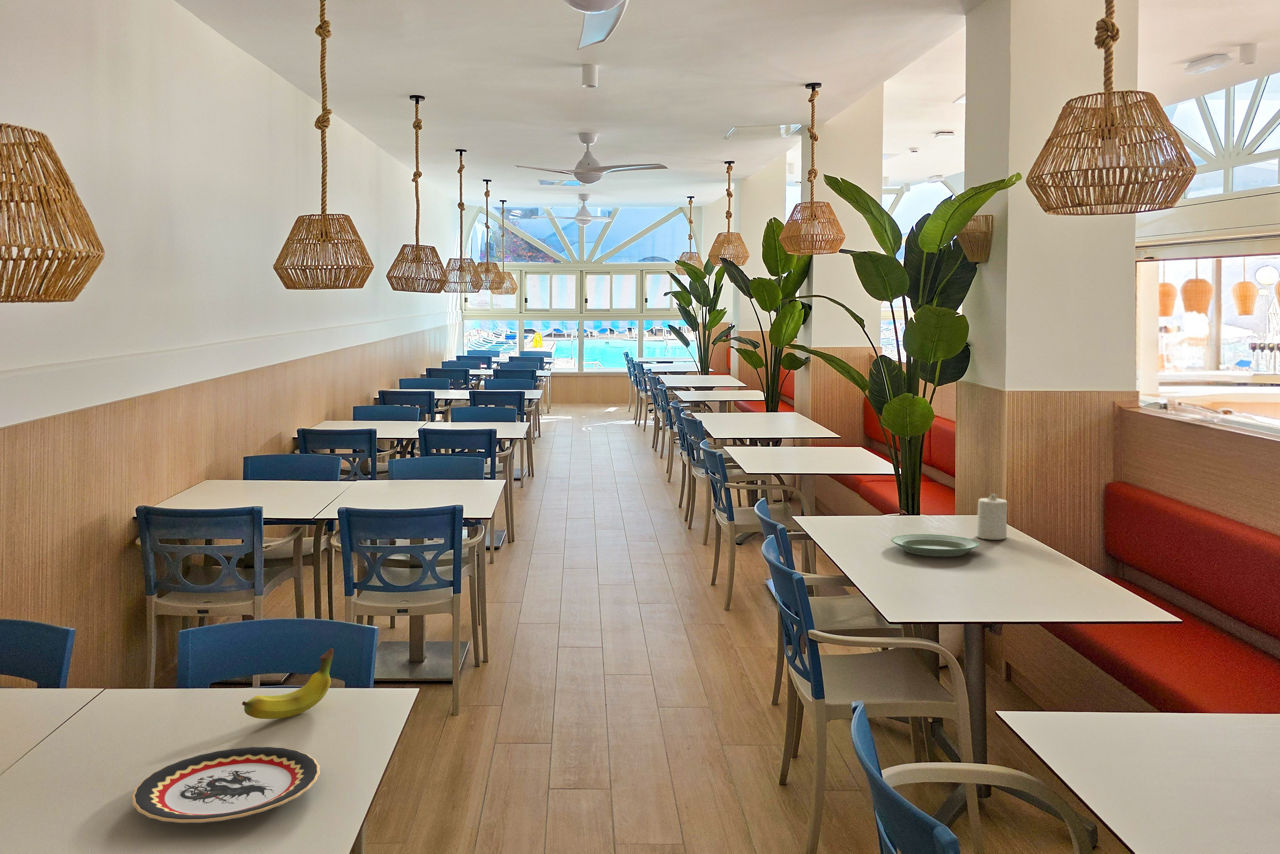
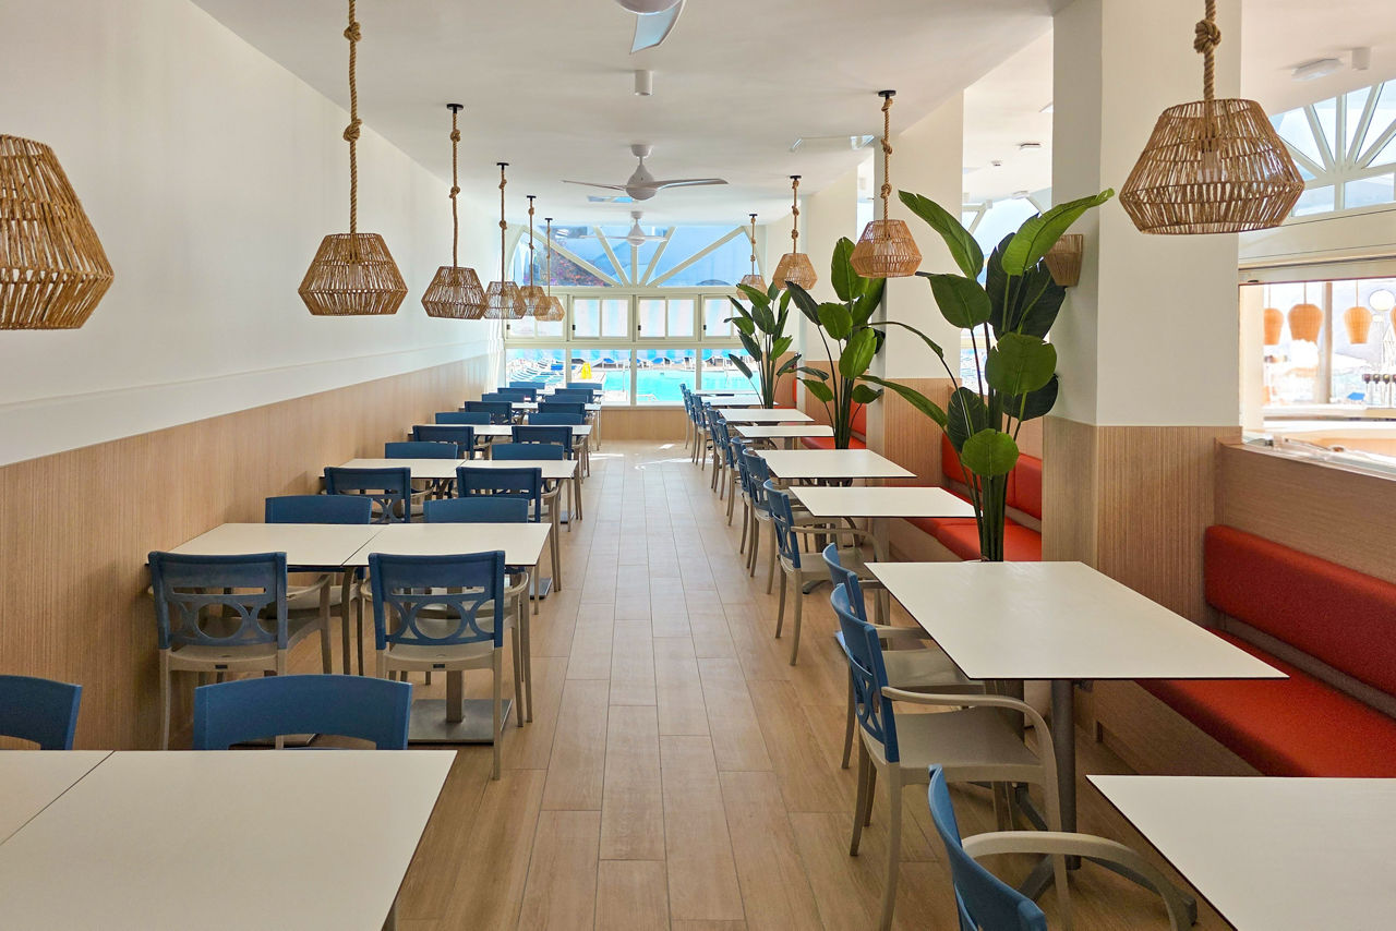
- candle (992, 514)
- plate (229, 787)
- fruit (294, 691)
- plate (934, 546)
